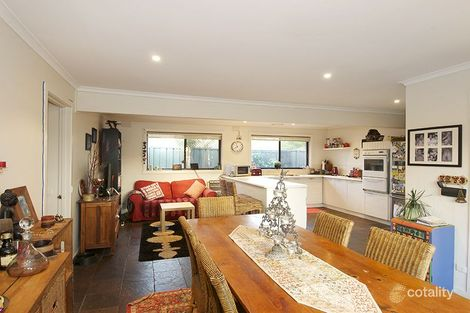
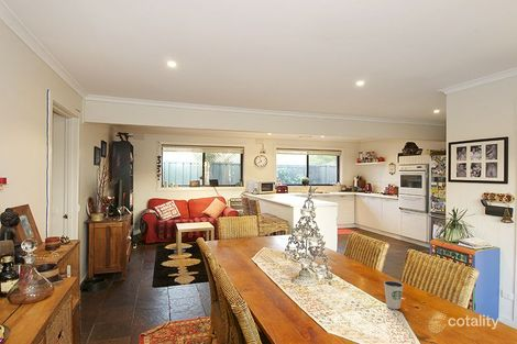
+ dixie cup (393, 295)
